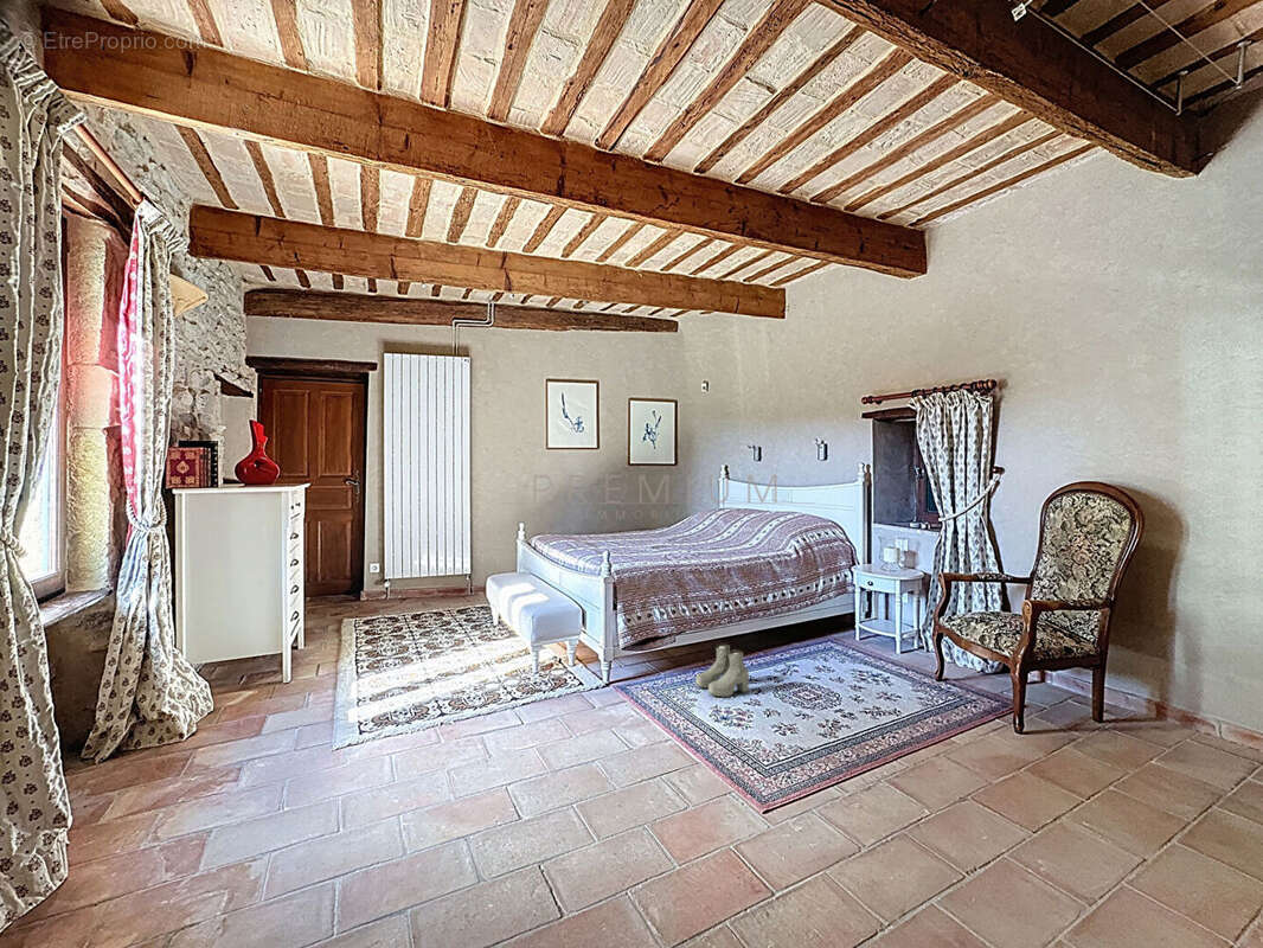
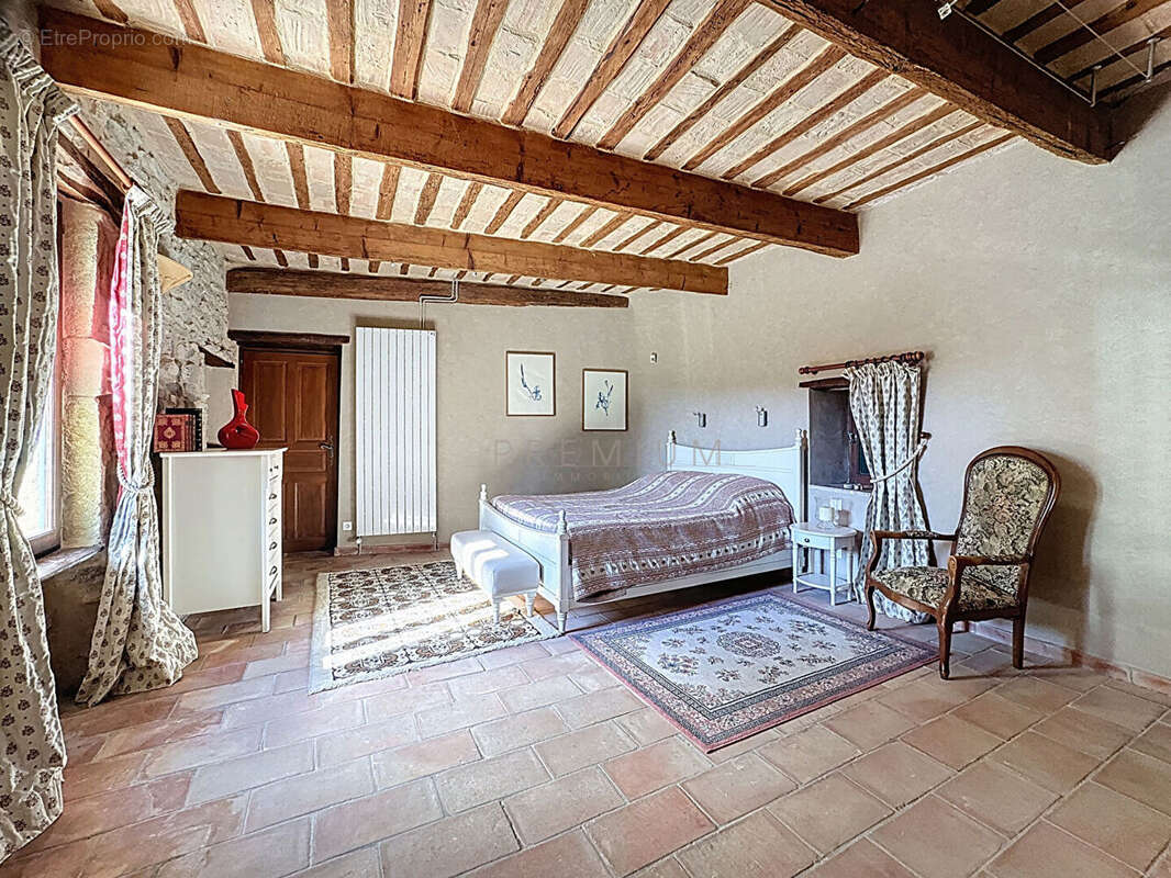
- boots (722, 668)
